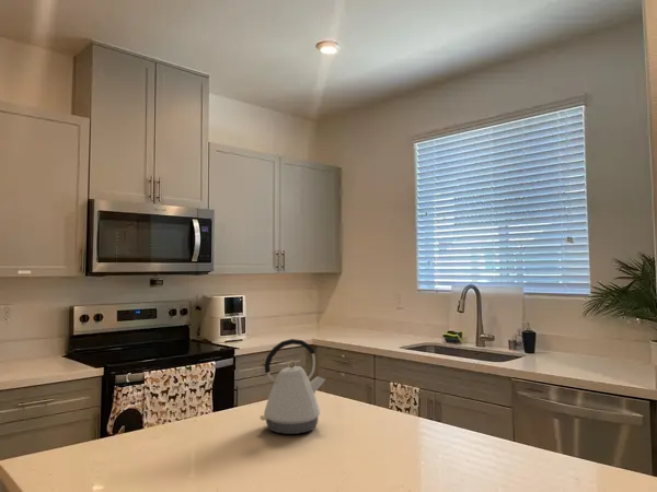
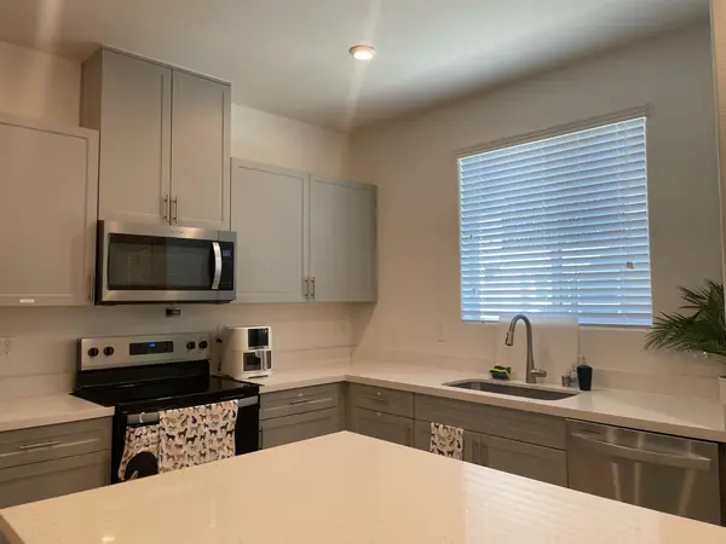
- kettle (293, 383)
